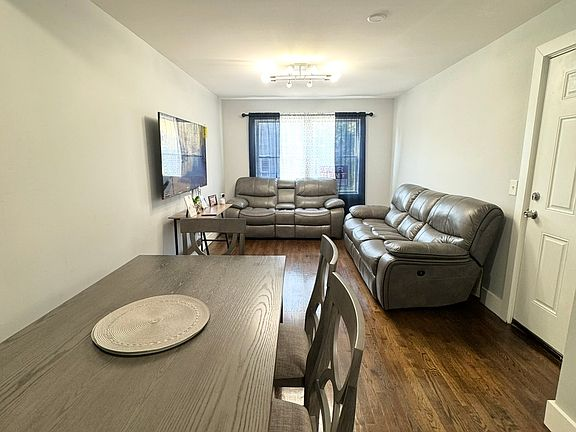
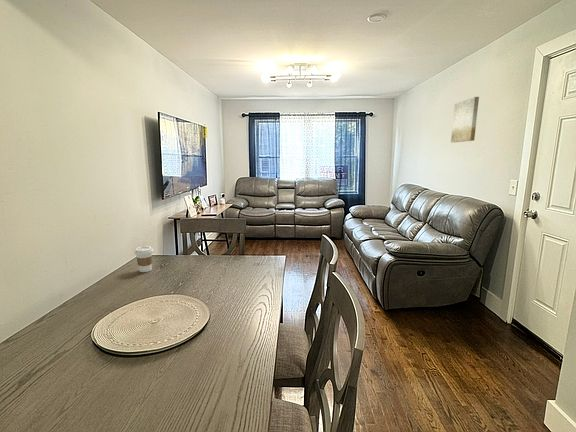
+ coffee cup (144, 259)
+ wall art (463, 121)
